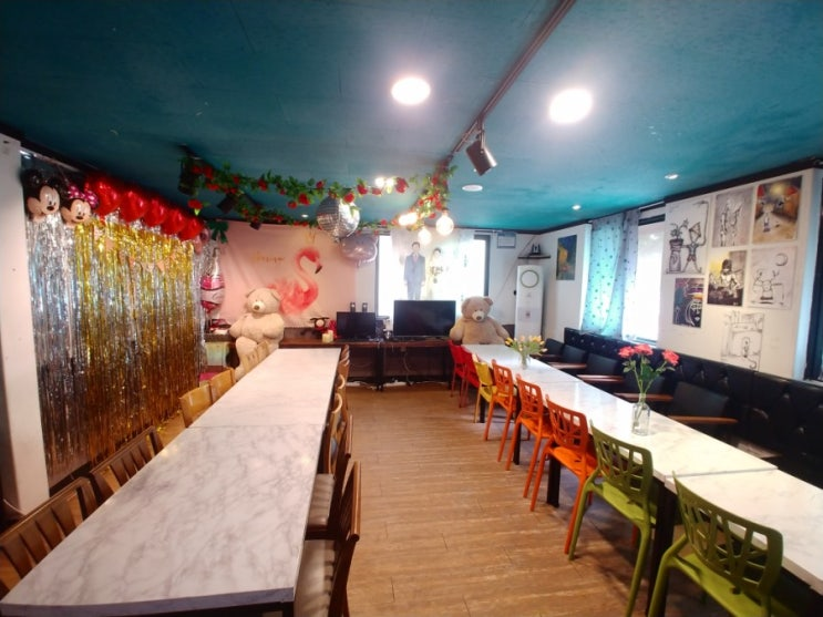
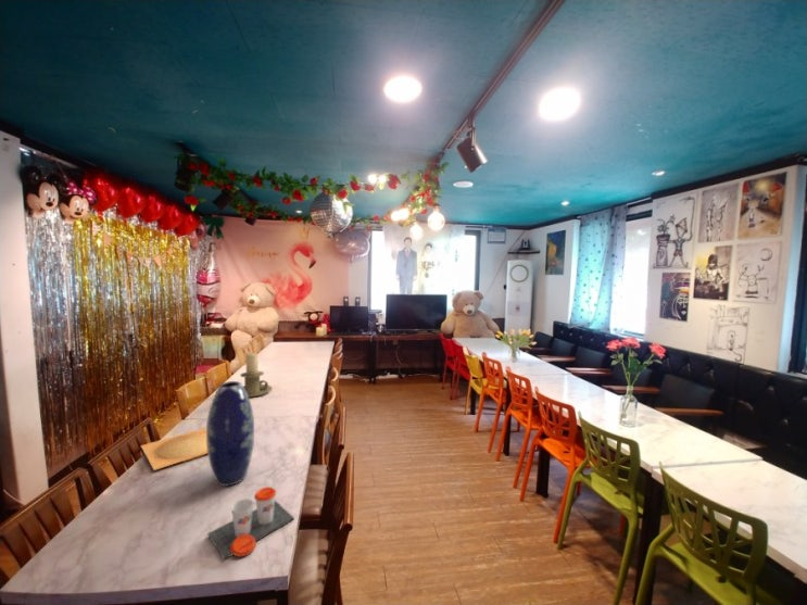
+ cup (254, 514)
+ candle holder (252, 373)
+ plate (187, 443)
+ vase (230, 431)
